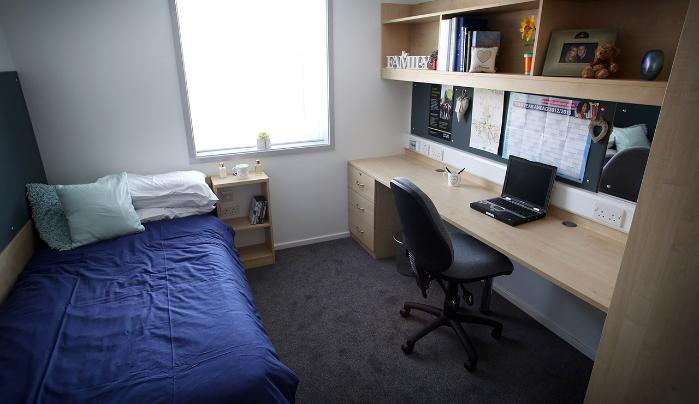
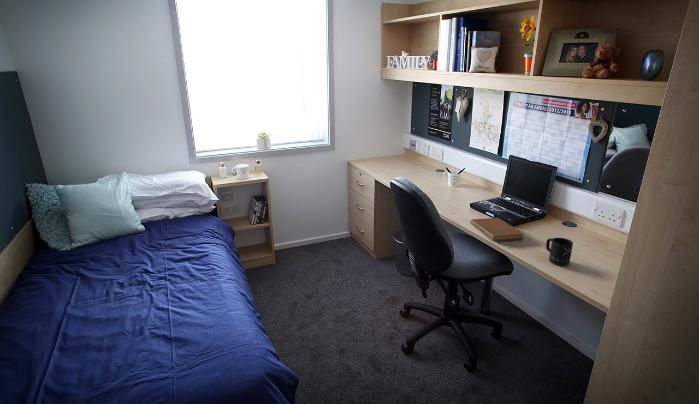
+ mug (557, 249)
+ notebook (495, 228)
